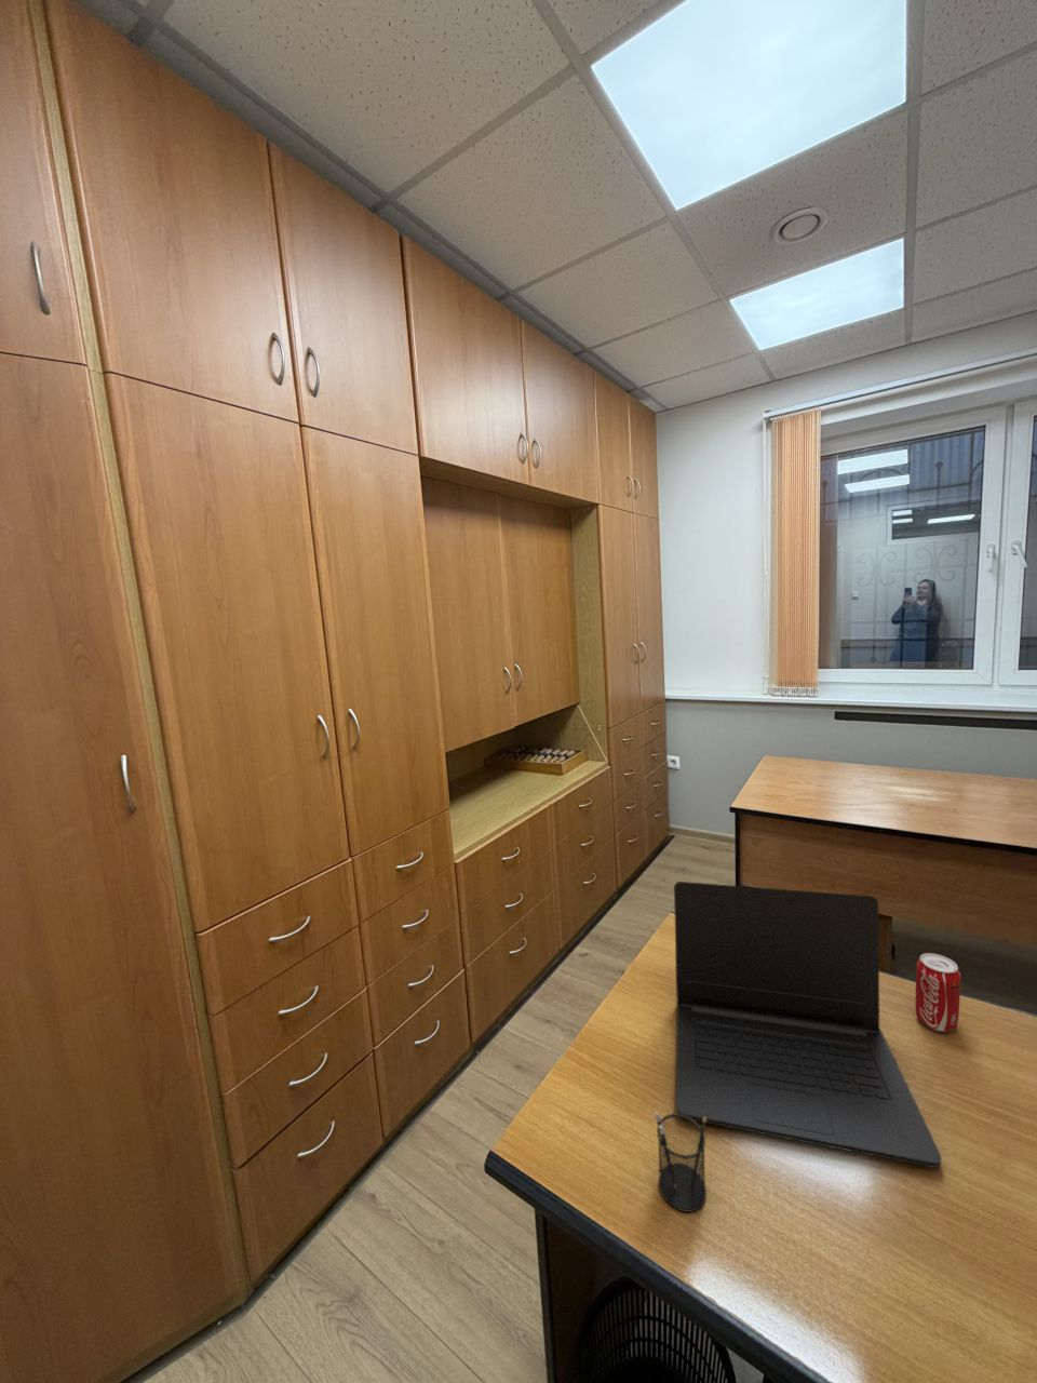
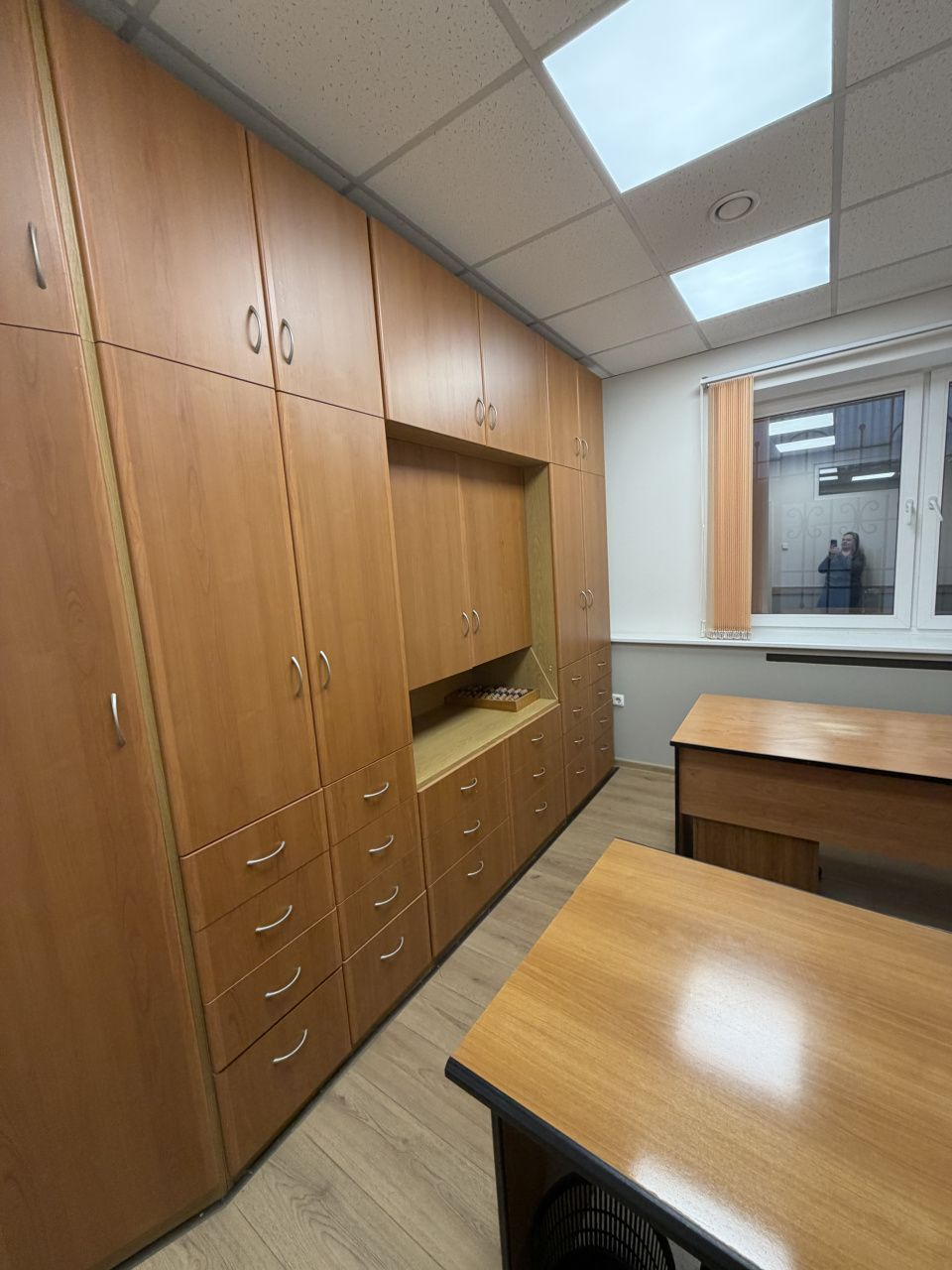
- beverage can (937, 992)
- laptop (783, 1000)
- pencil holder (681, 1149)
